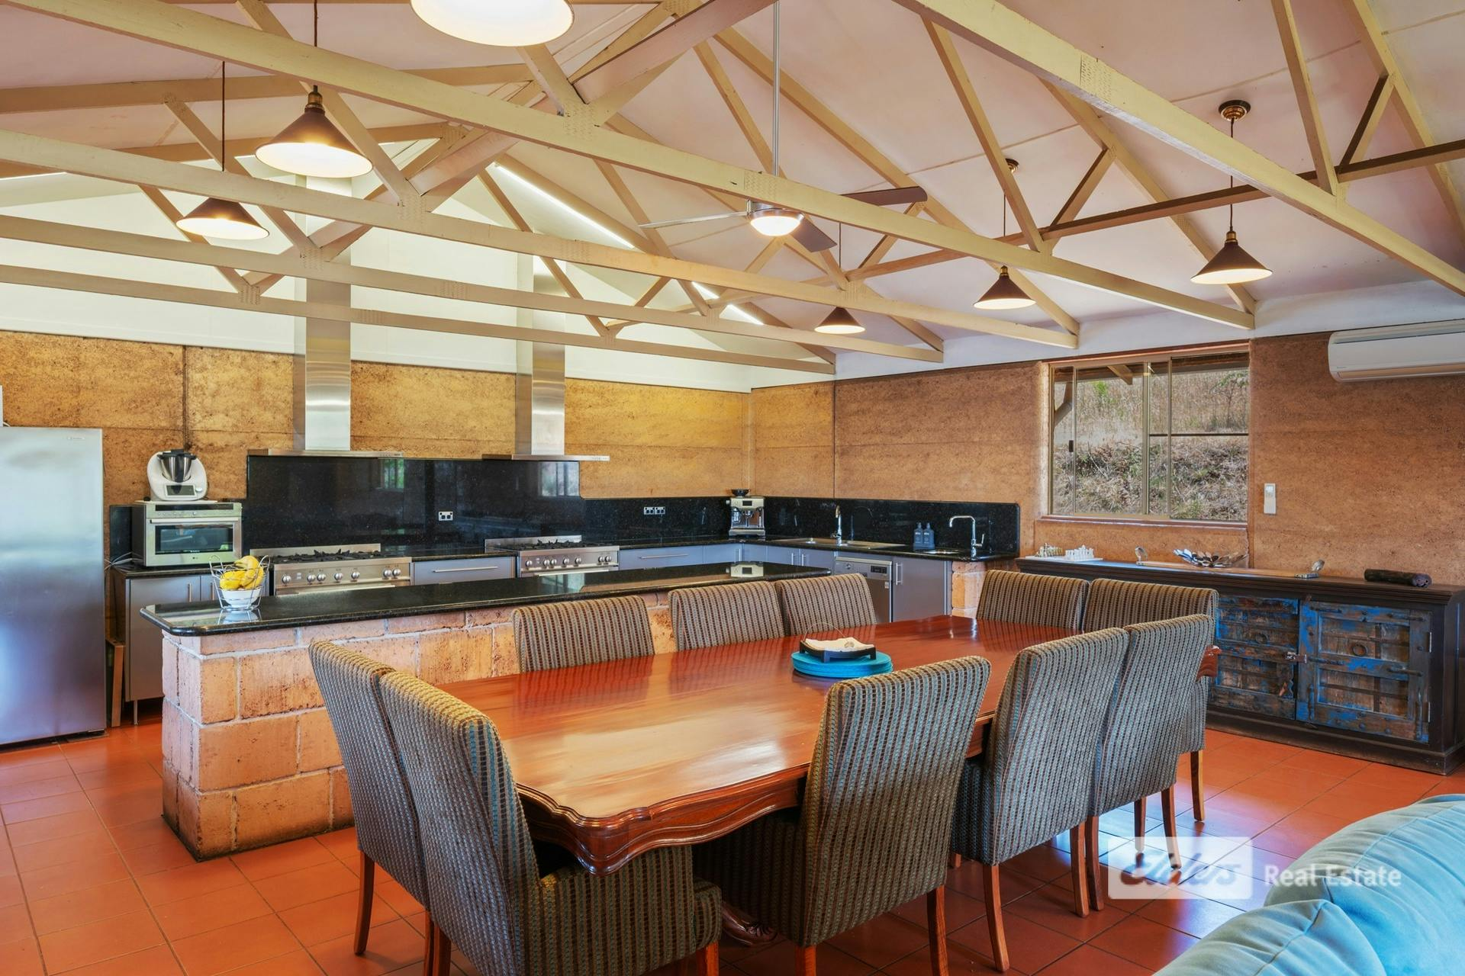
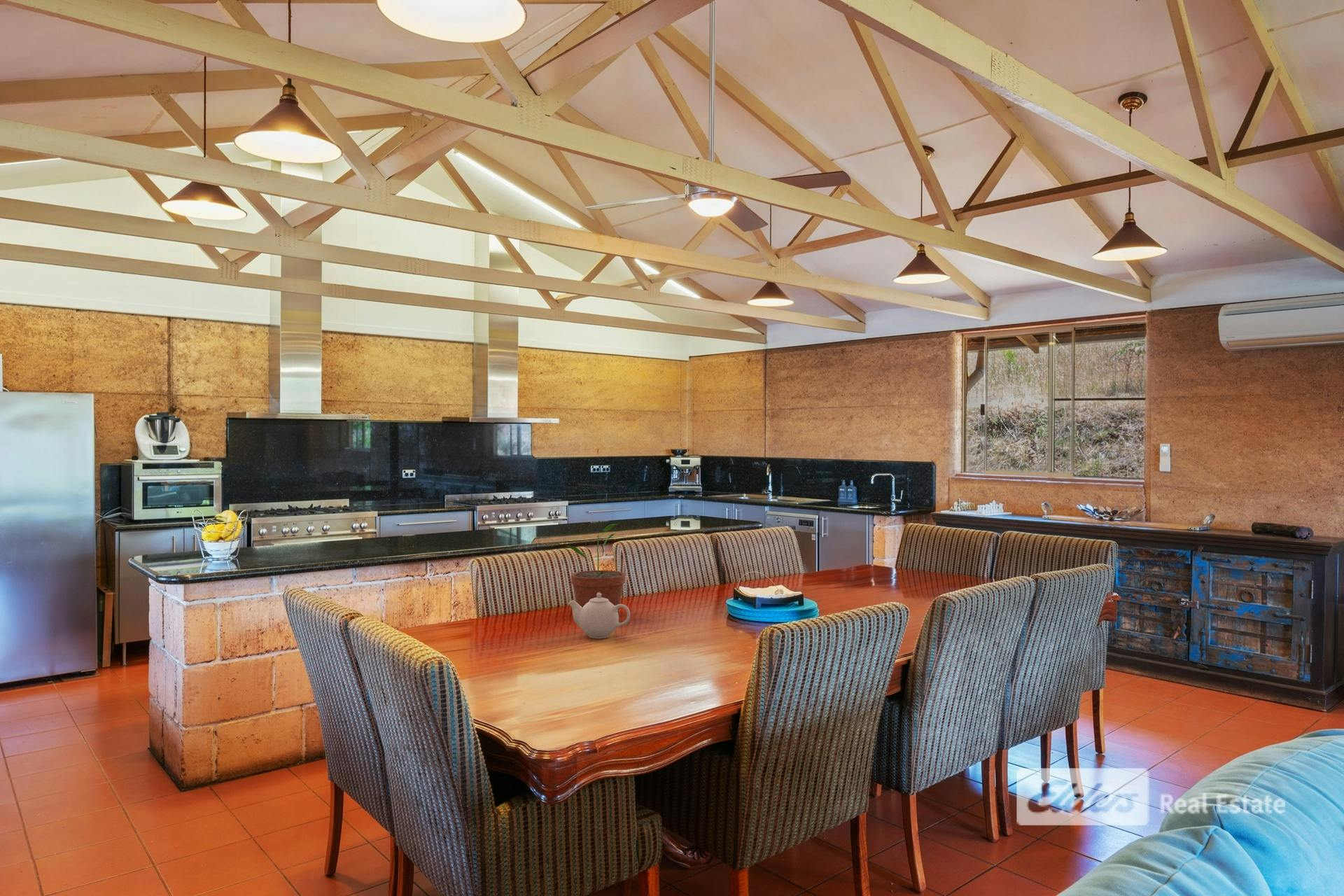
+ teapot (598, 614)
+ potted plant (598, 568)
